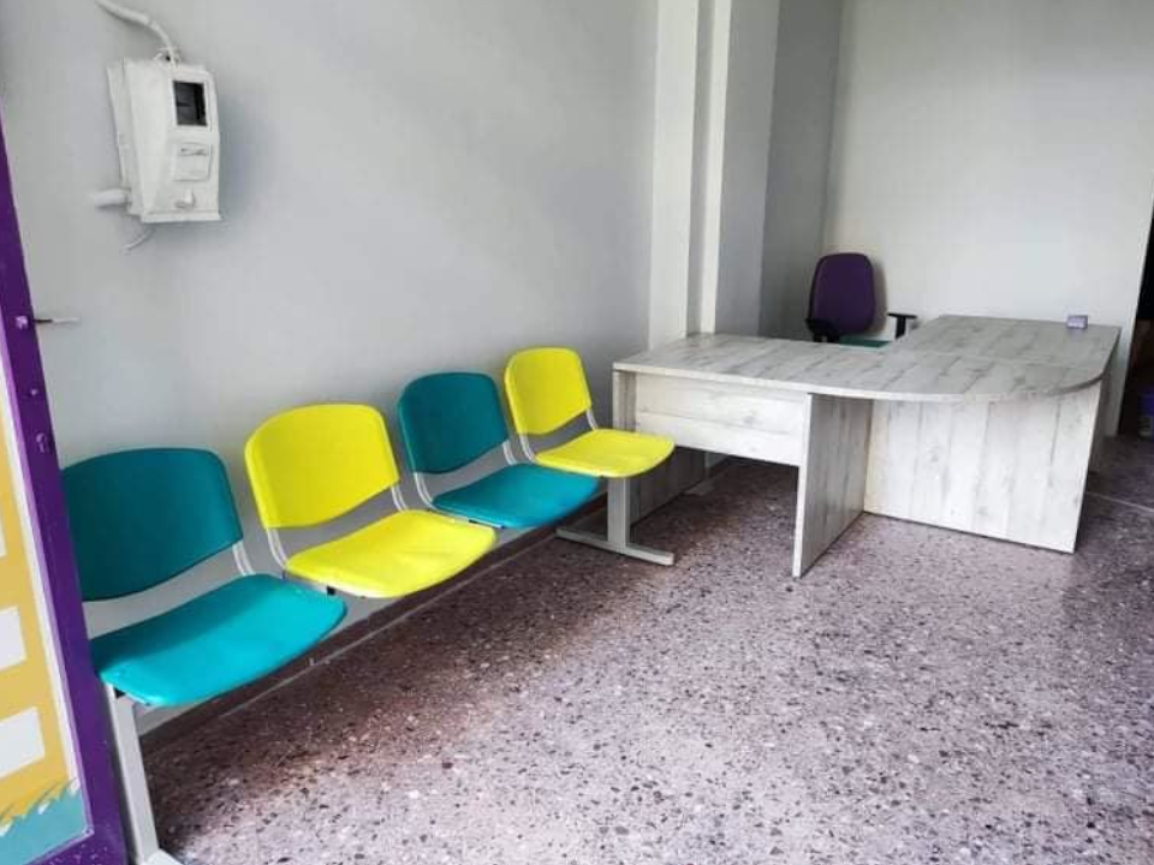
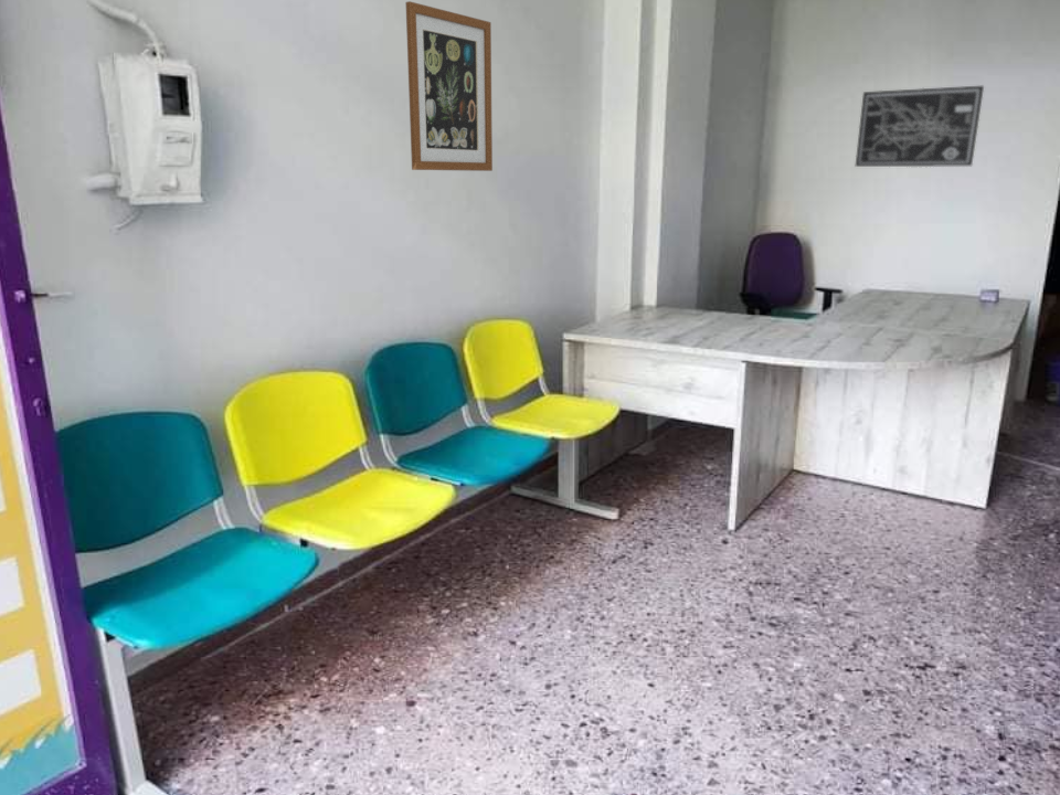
+ wall art (452, 93)
+ wall art (916, 128)
